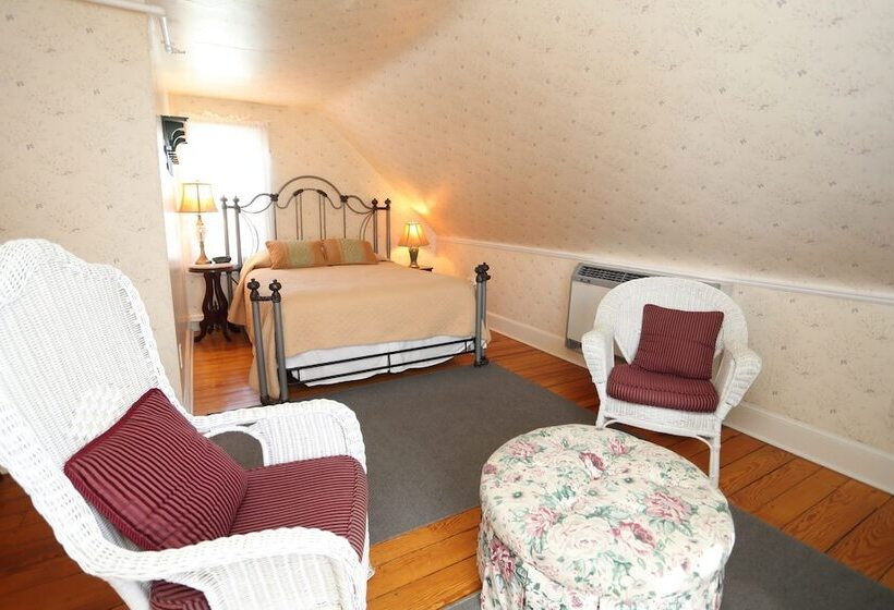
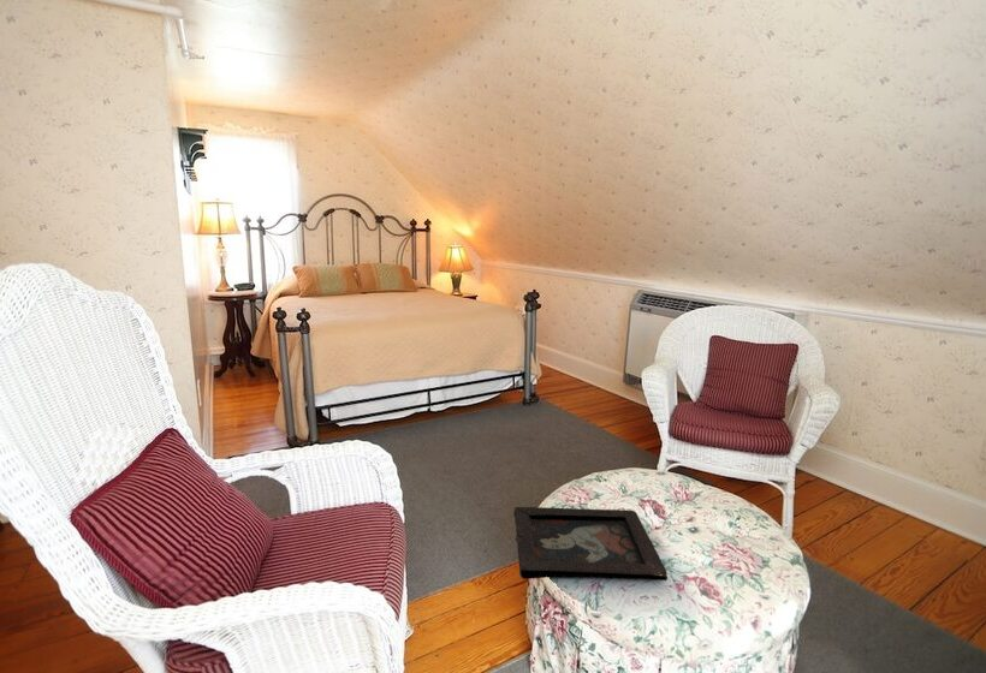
+ decorative tray (582, 542)
